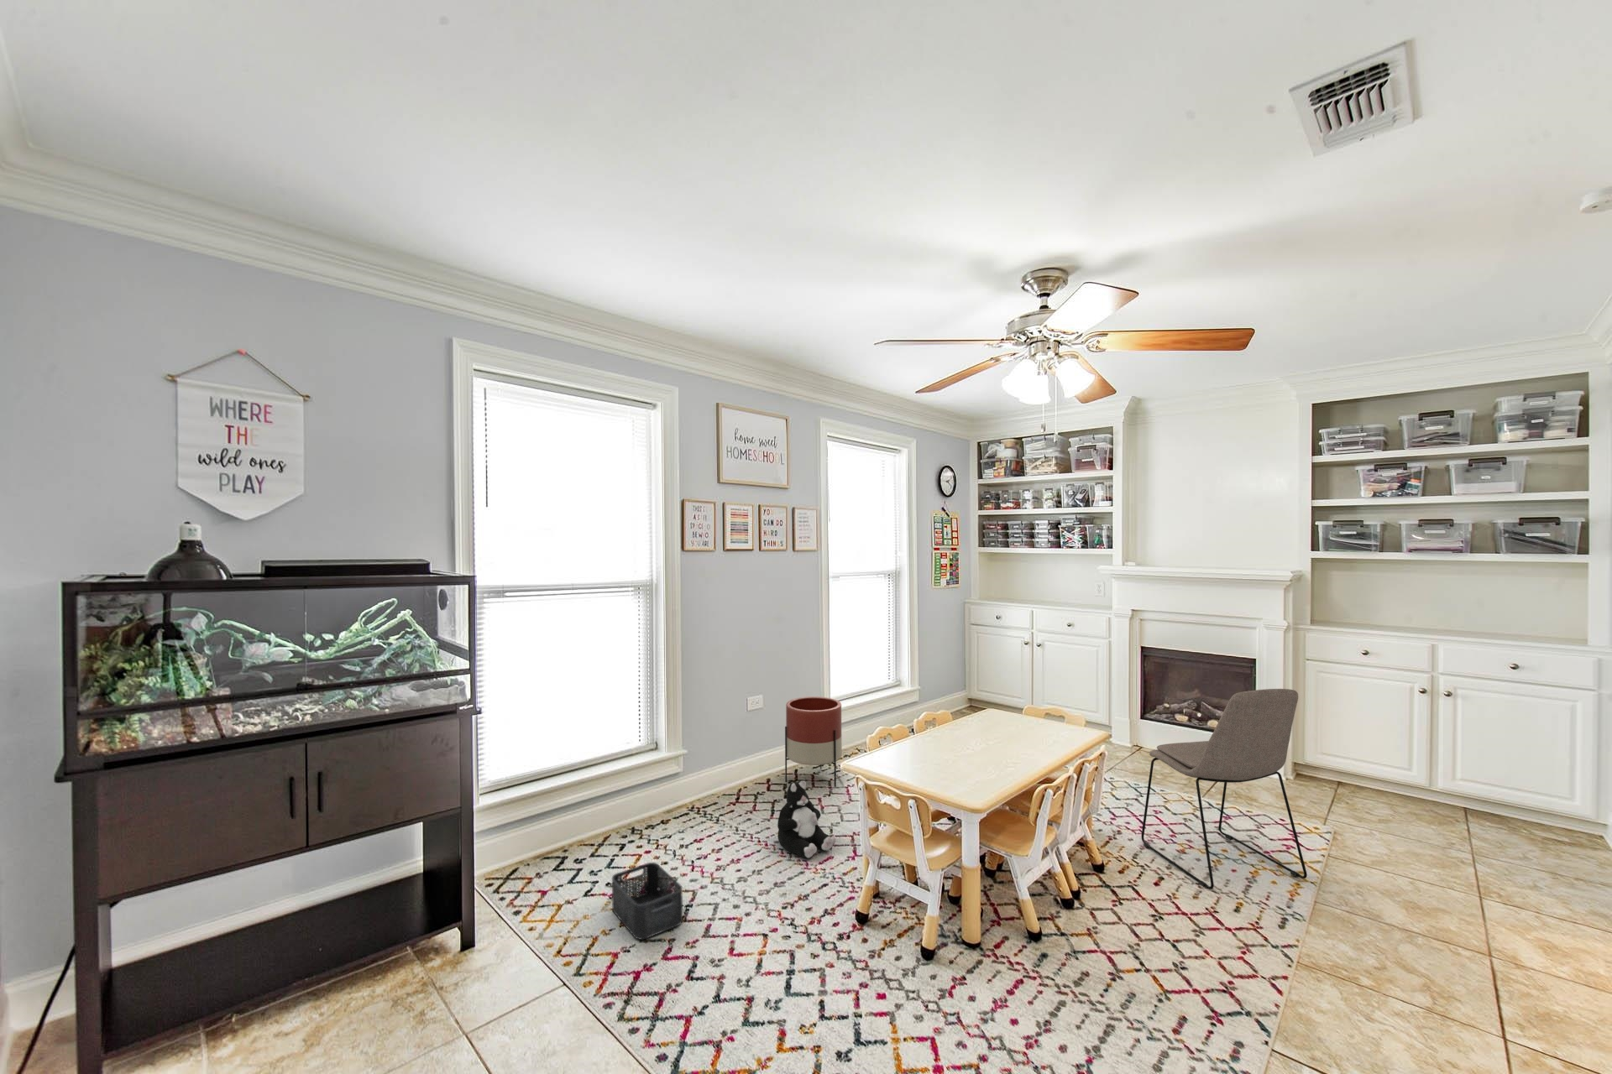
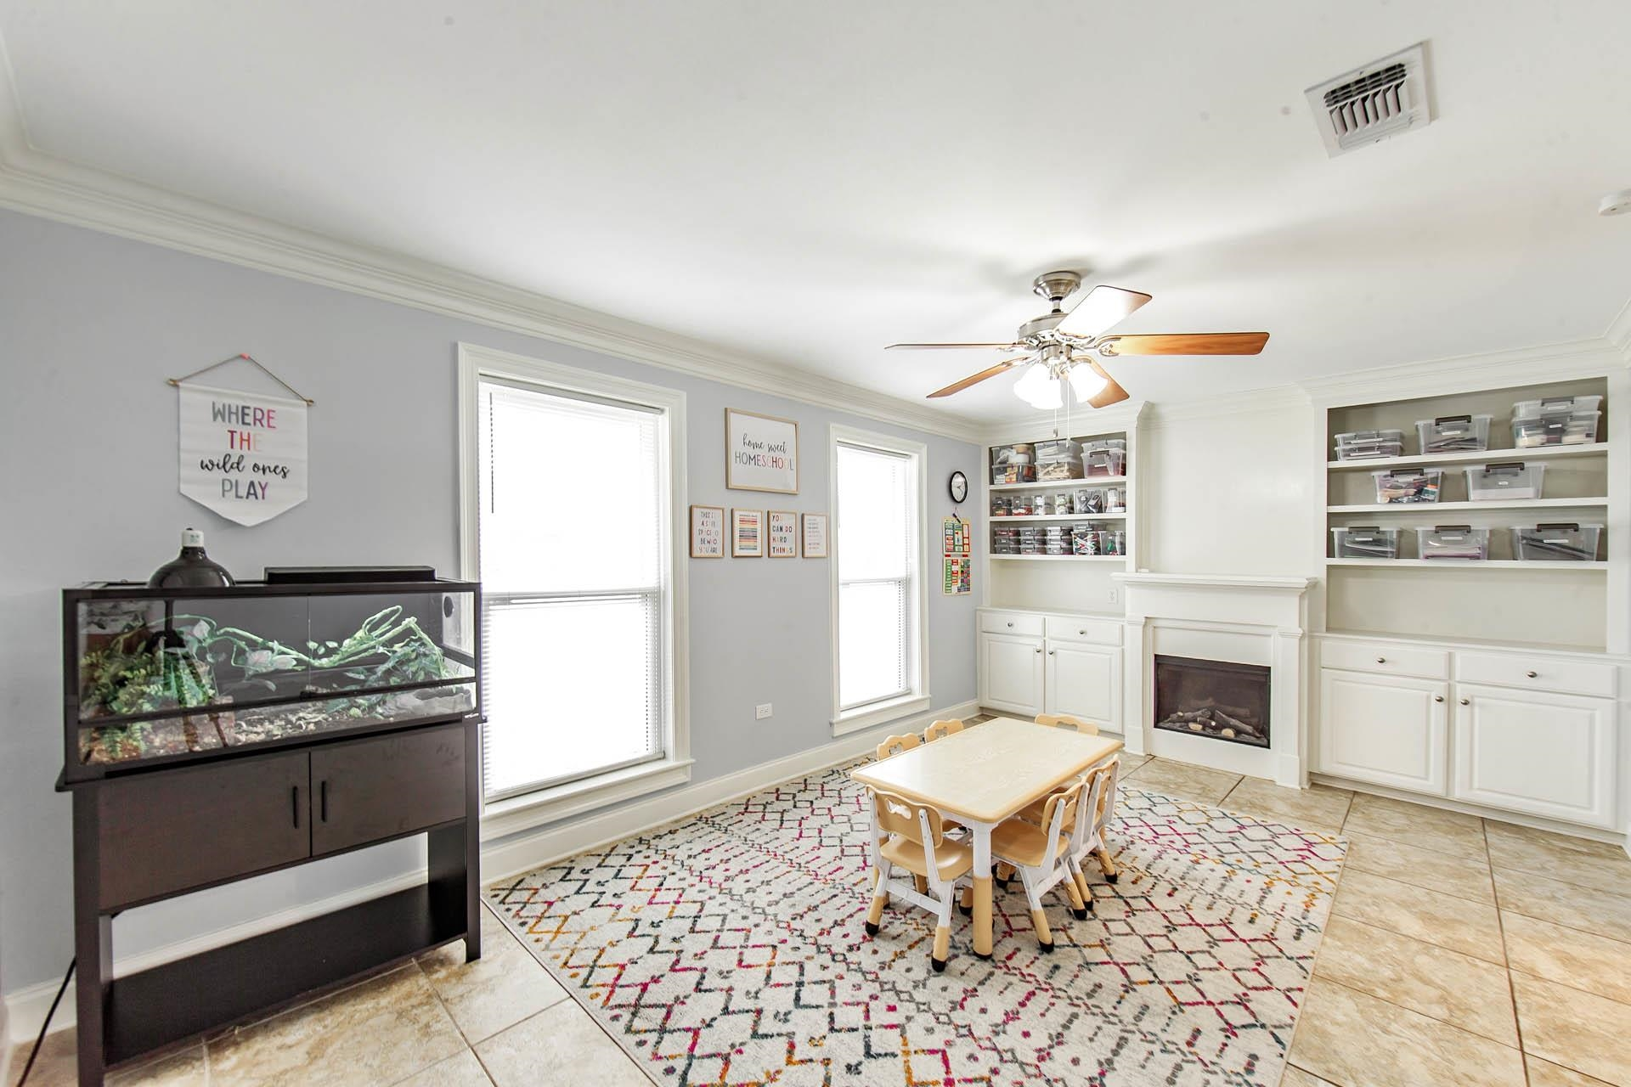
- storage bin (646, 899)
- planter (813, 741)
- plush toy (801, 815)
- chair (1222, 770)
